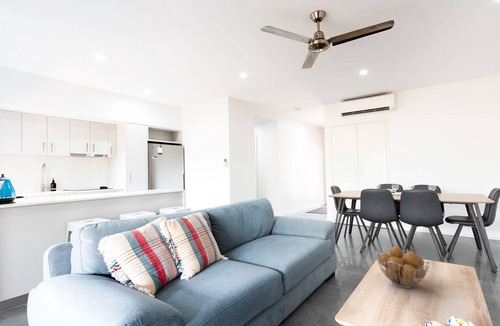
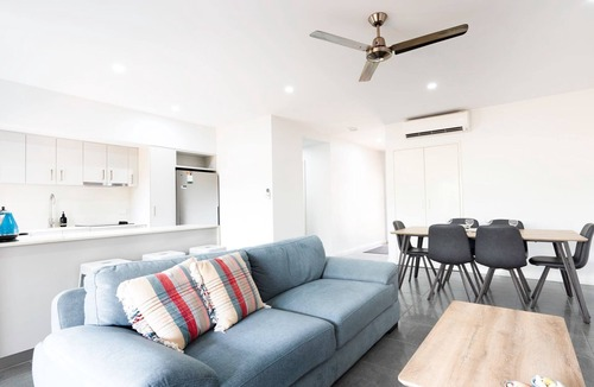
- fruit basket (401, 266)
